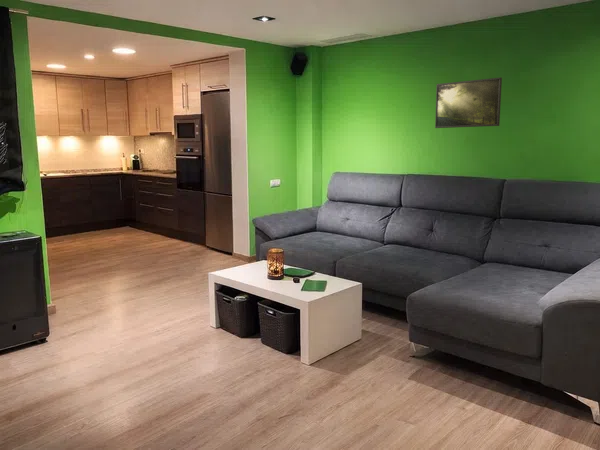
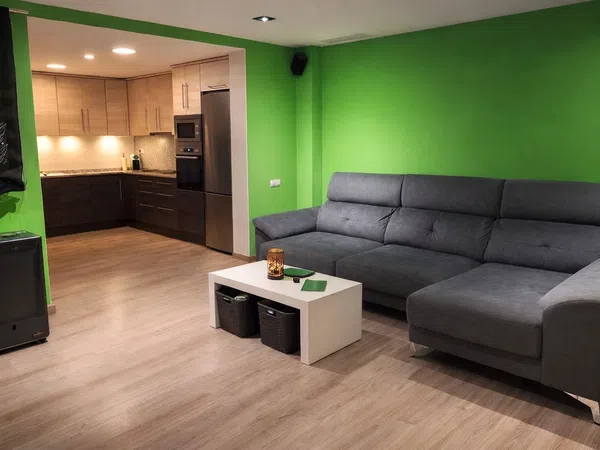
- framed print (466, 104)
